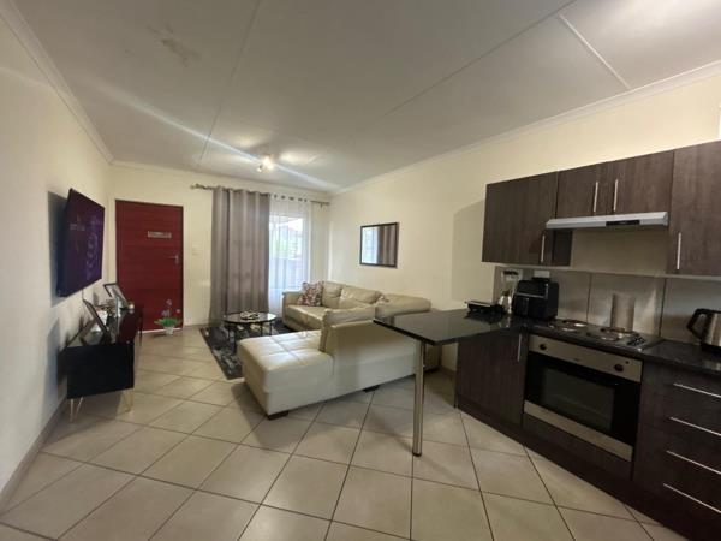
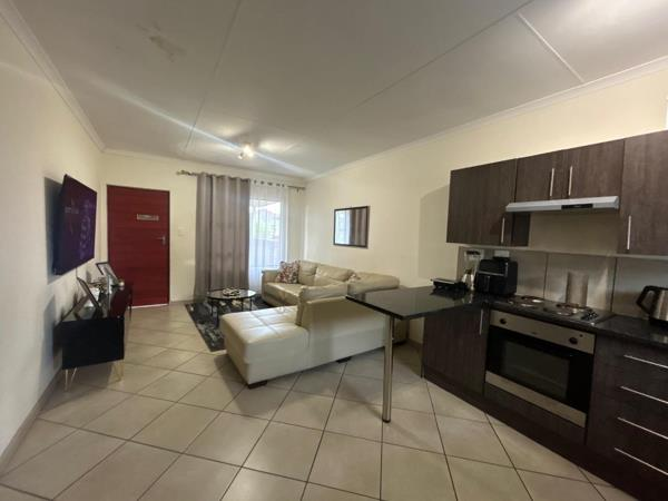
- potted plant (168, 317)
